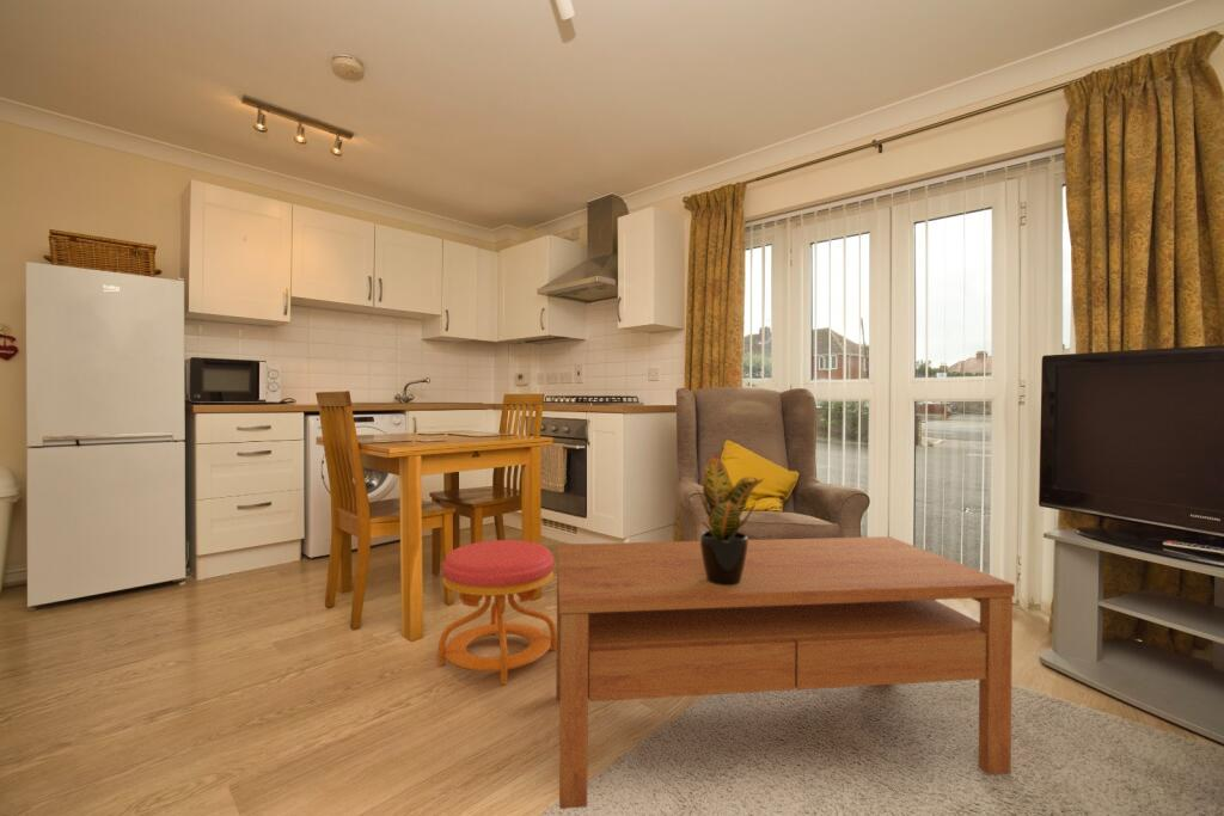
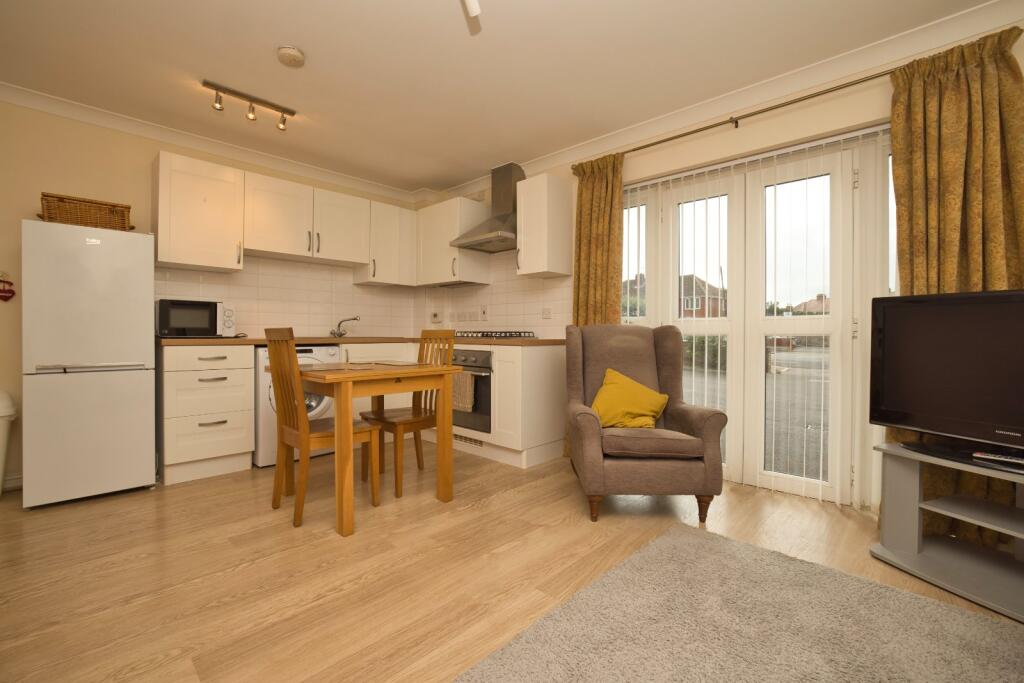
- potted plant (727, 514)
- coffee table (758, 645)
- stool (498, 602)
